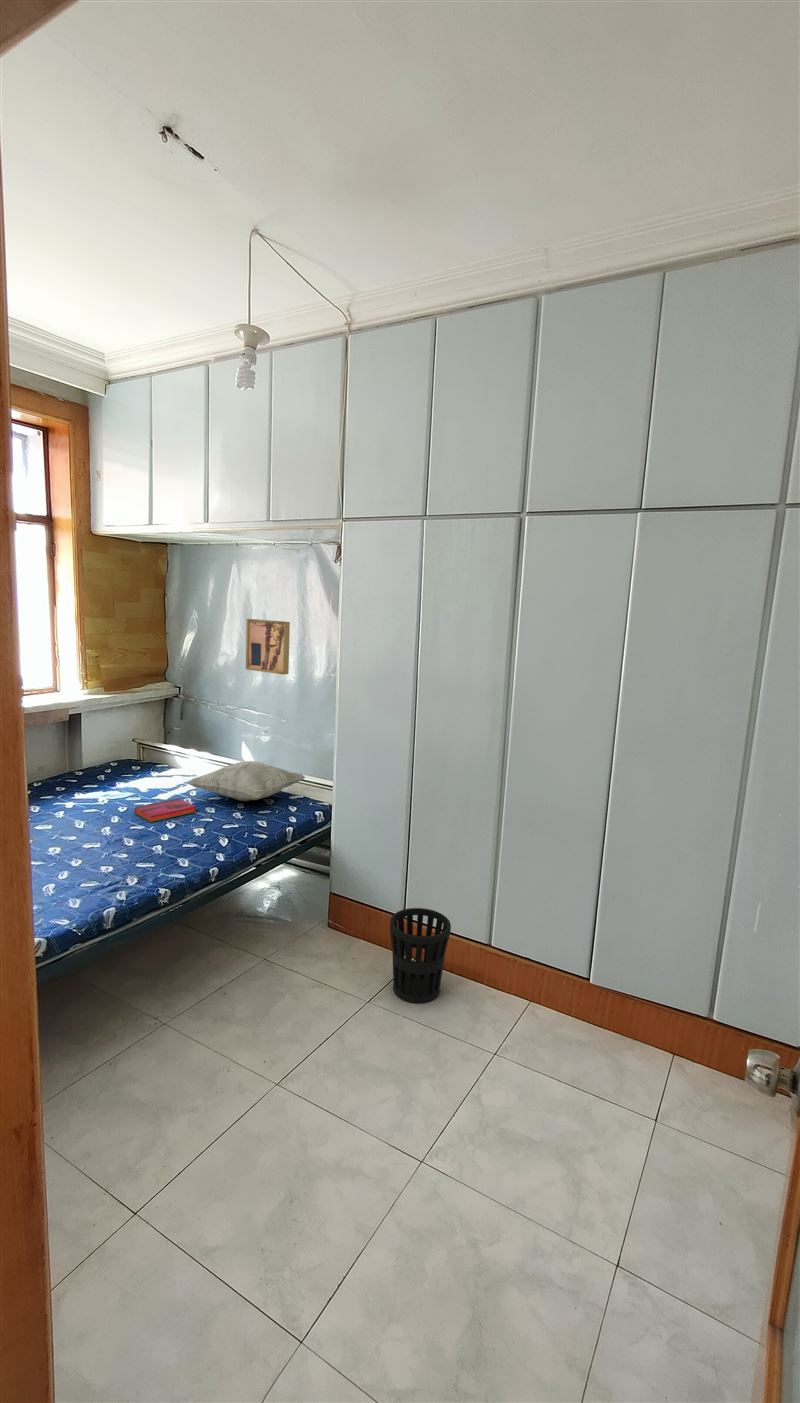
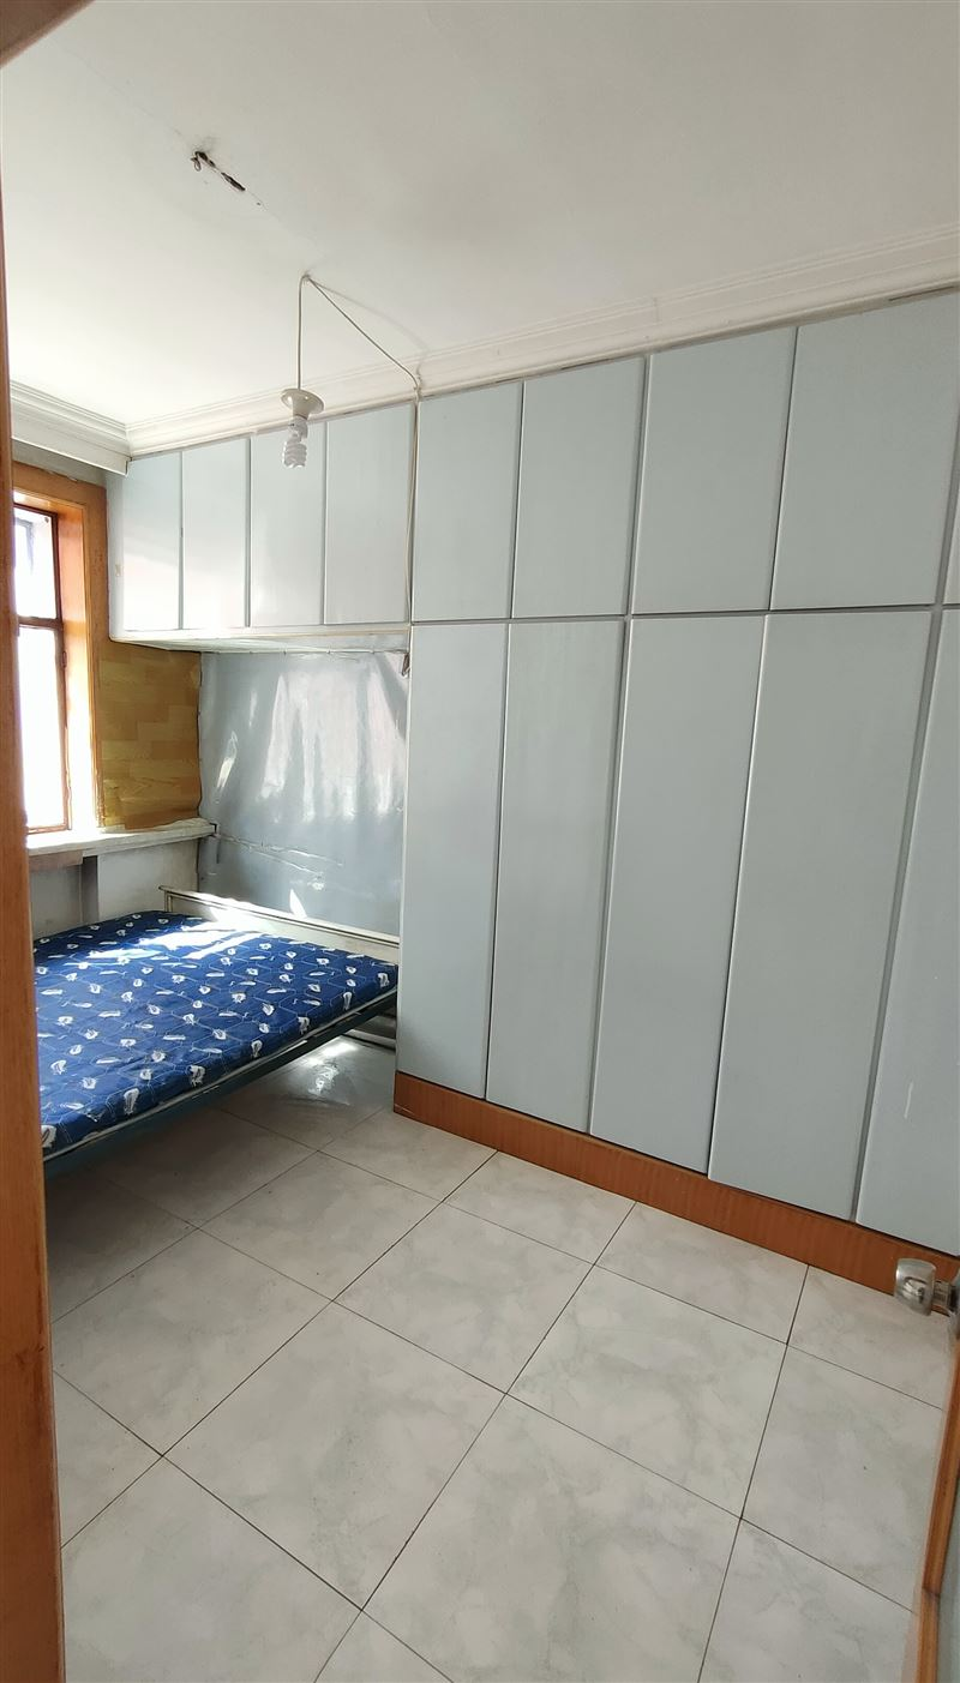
- decorative pillow (248, 780)
- wastebasket (418, 955)
- hardback book (165, 809)
- wall art (267, 646)
